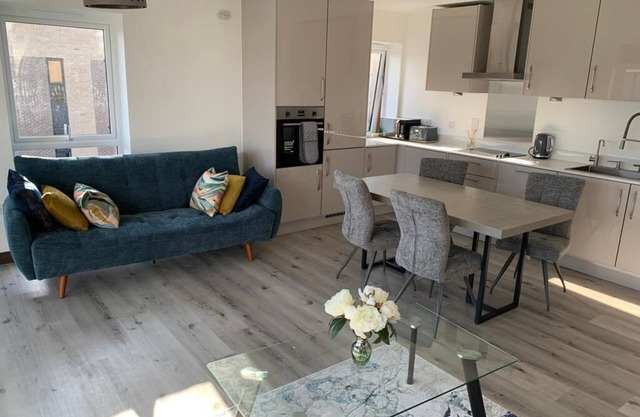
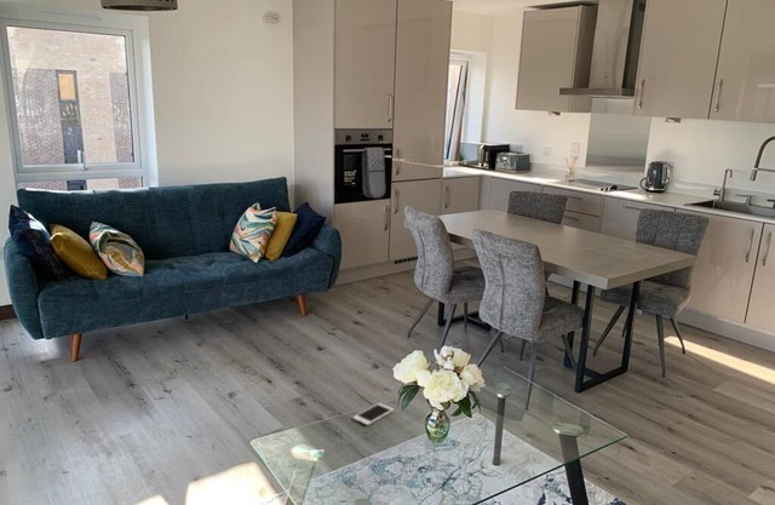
+ cell phone (373, 413)
